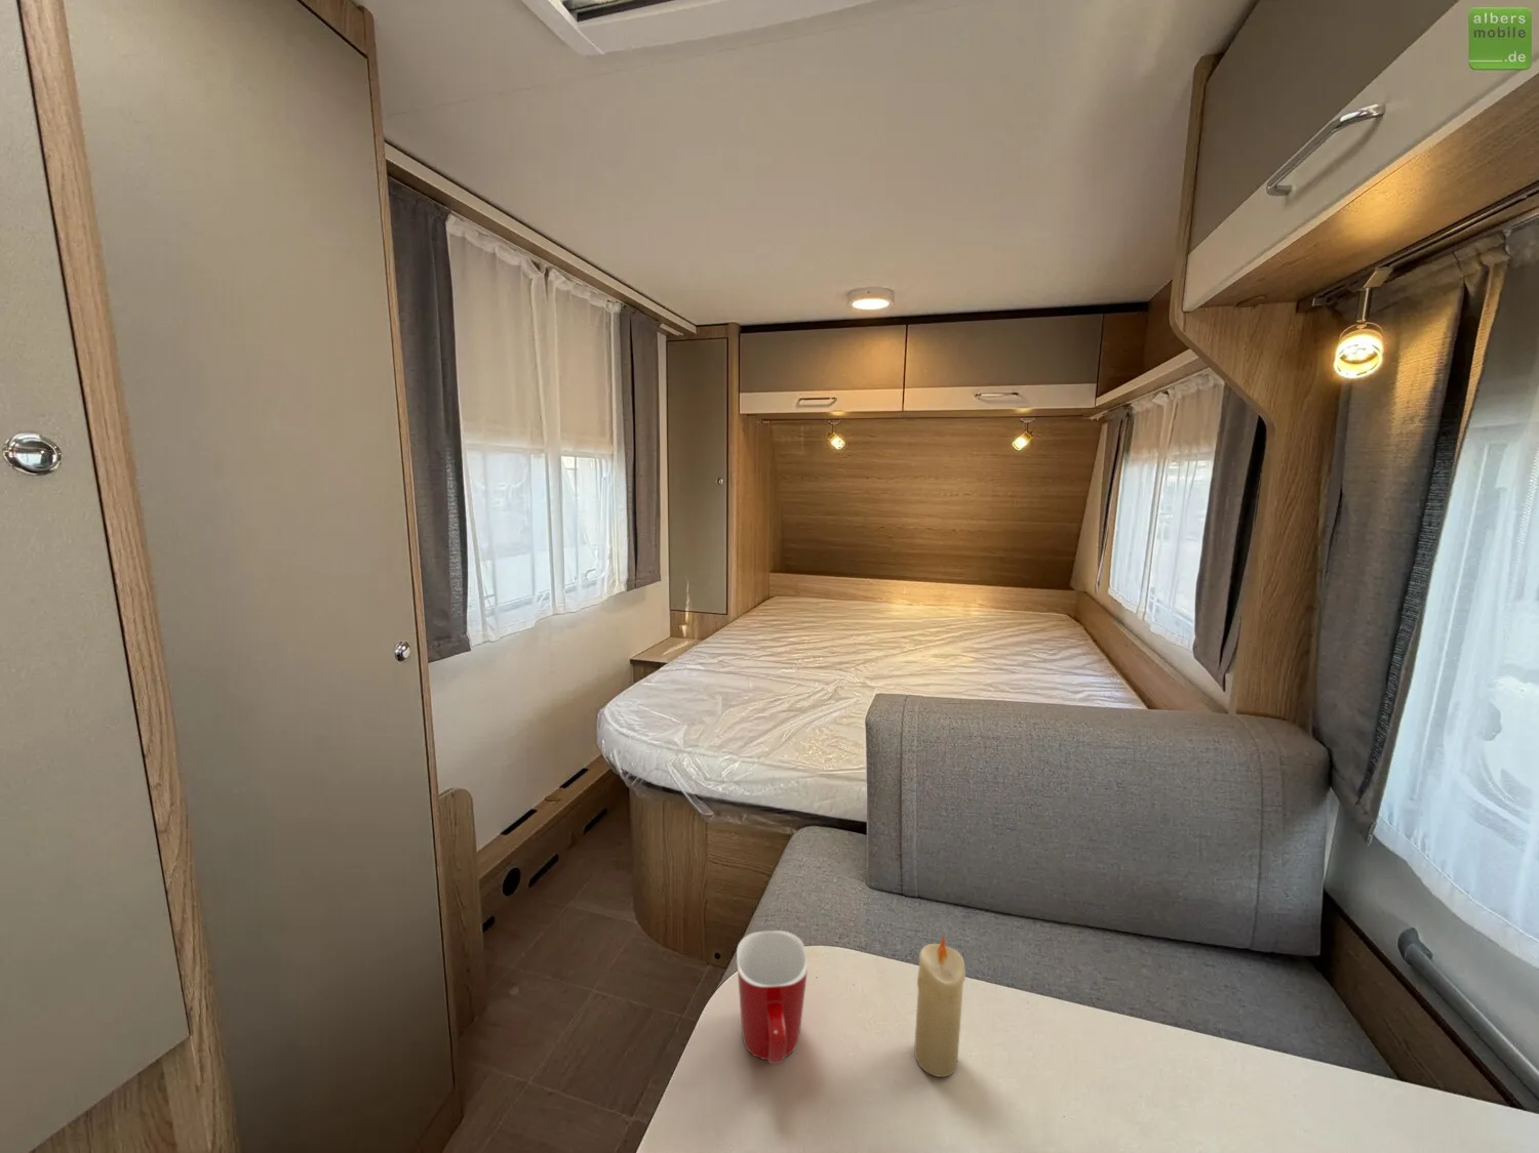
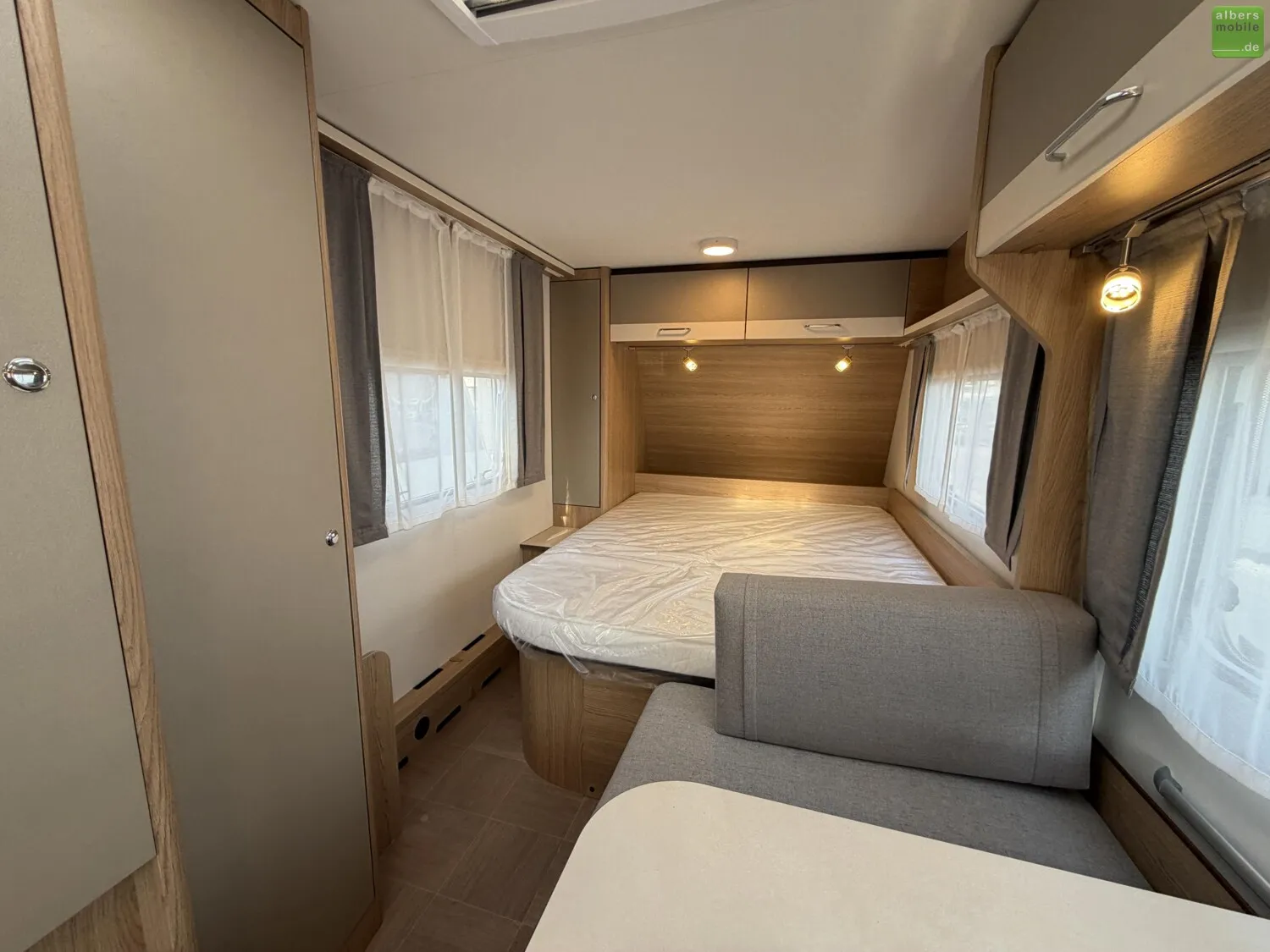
- candle (940, 997)
- mug (773, 1010)
